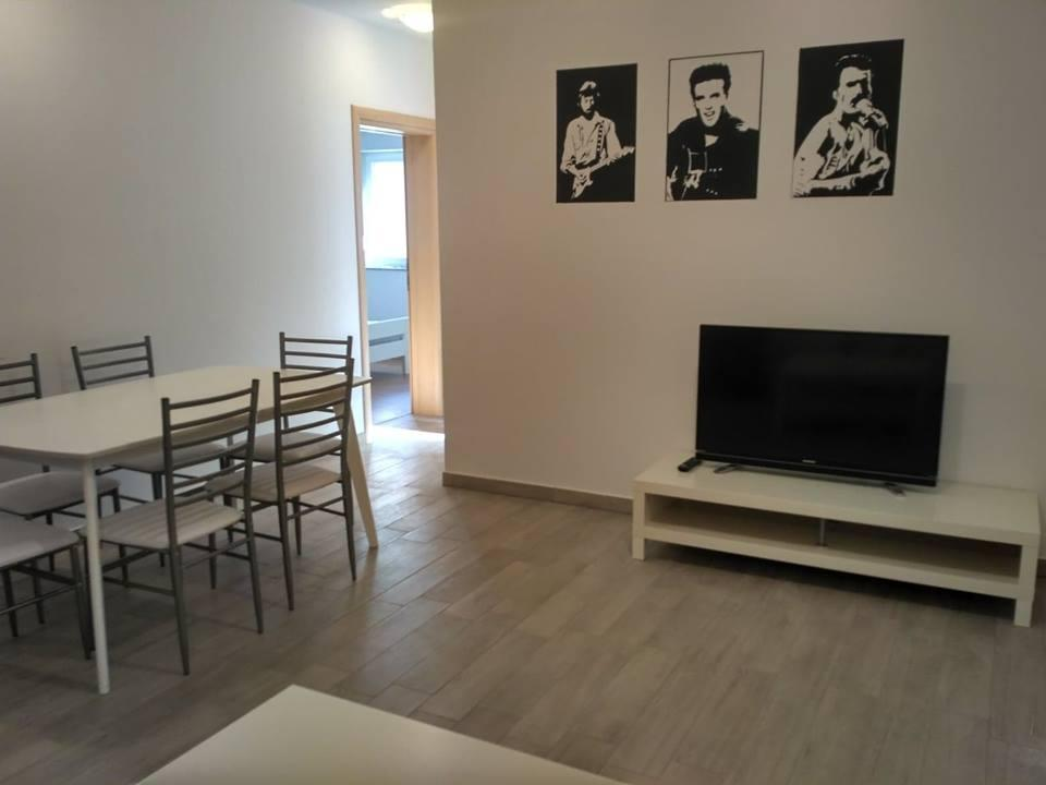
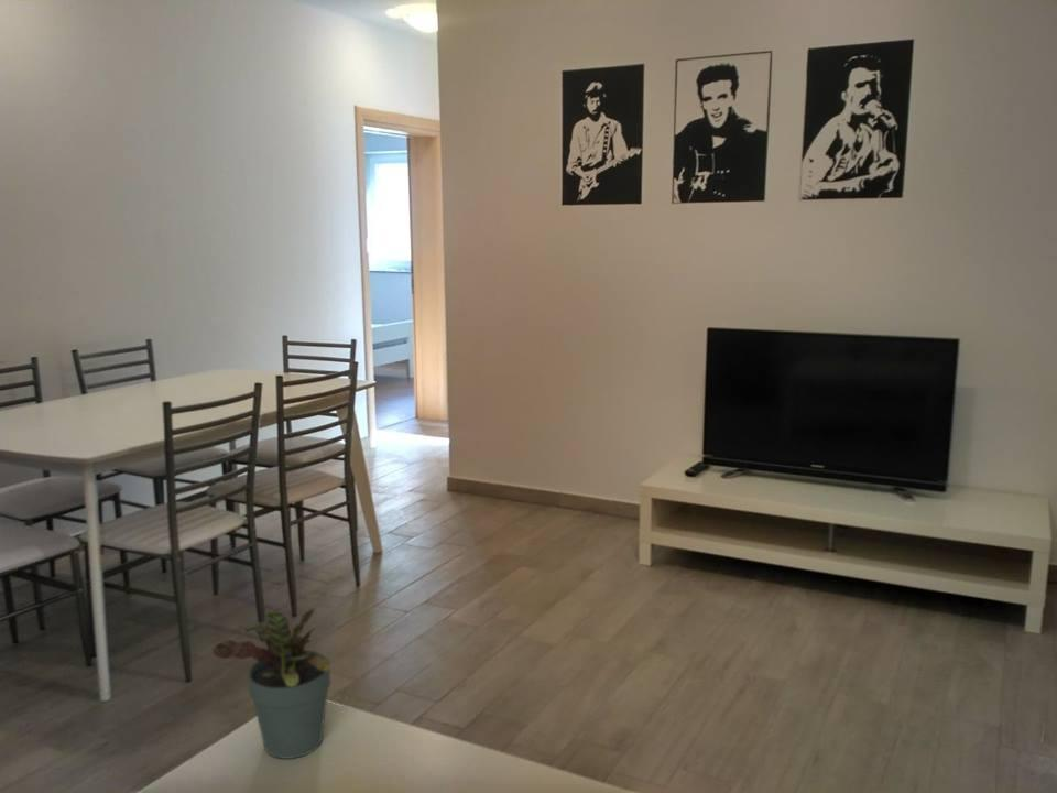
+ potted plant (275, 675)
